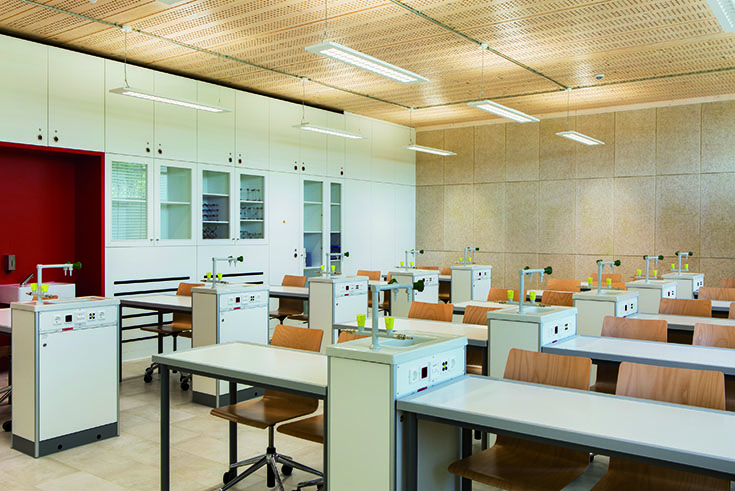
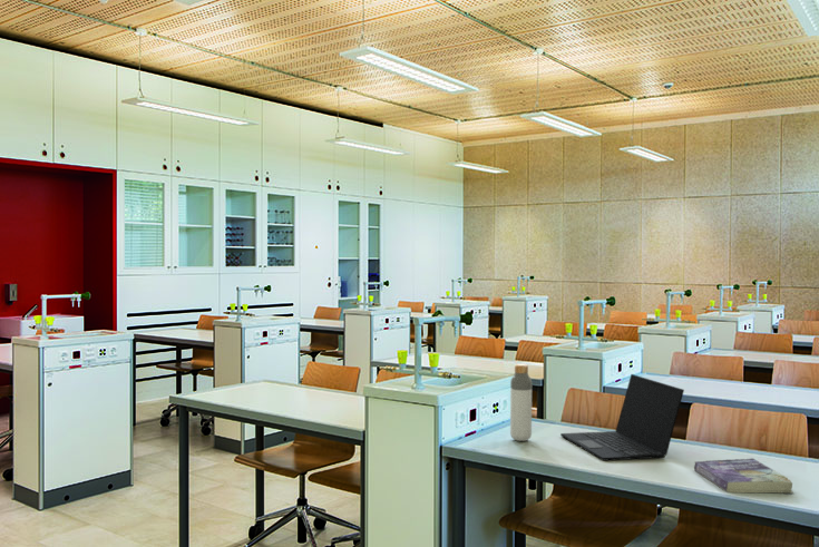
+ book (741, 475)
+ bottle (520, 402)
+ laptop (620, 414)
